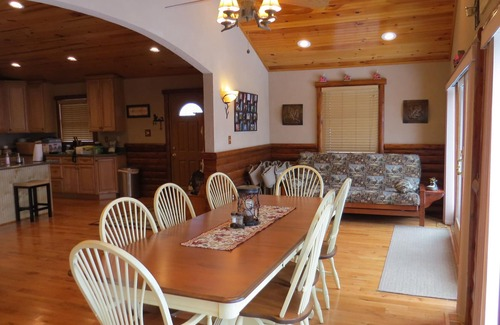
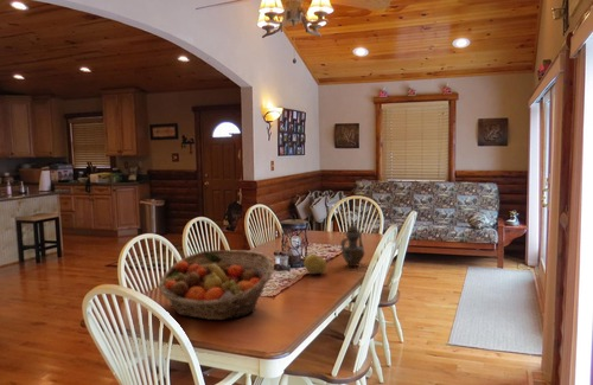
+ fruit basket (216, 282)
+ teapot (352, 243)
+ fruit (314, 264)
